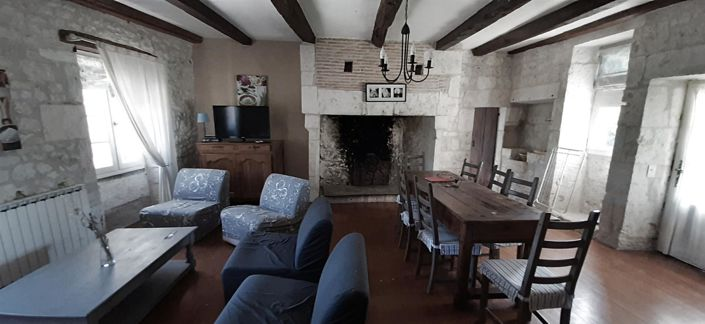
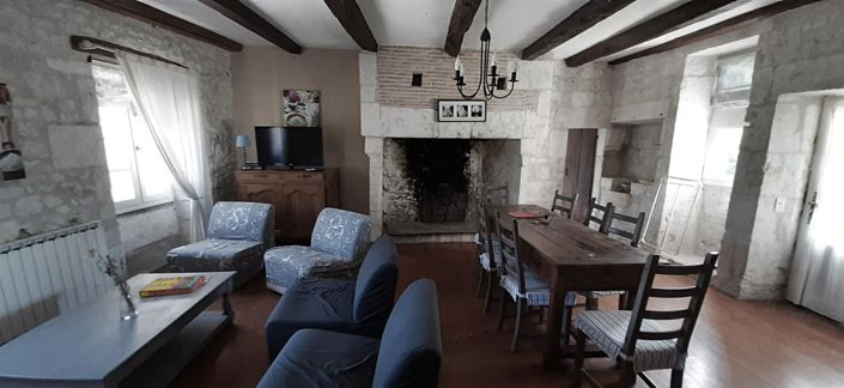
+ game compilation box (174, 285)
